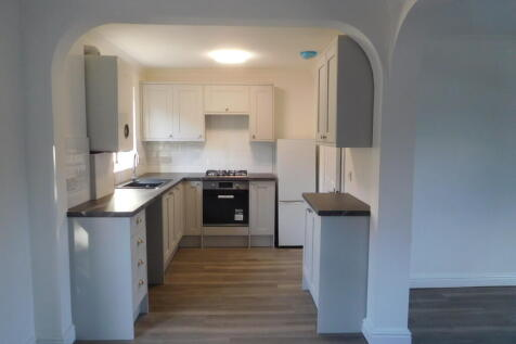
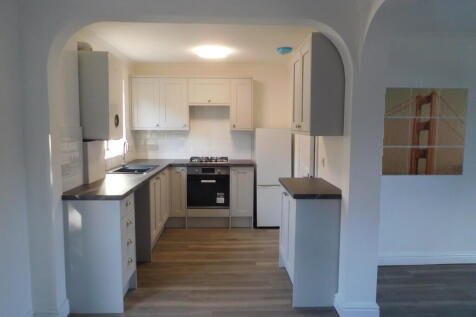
+ wall art (423, 132)
